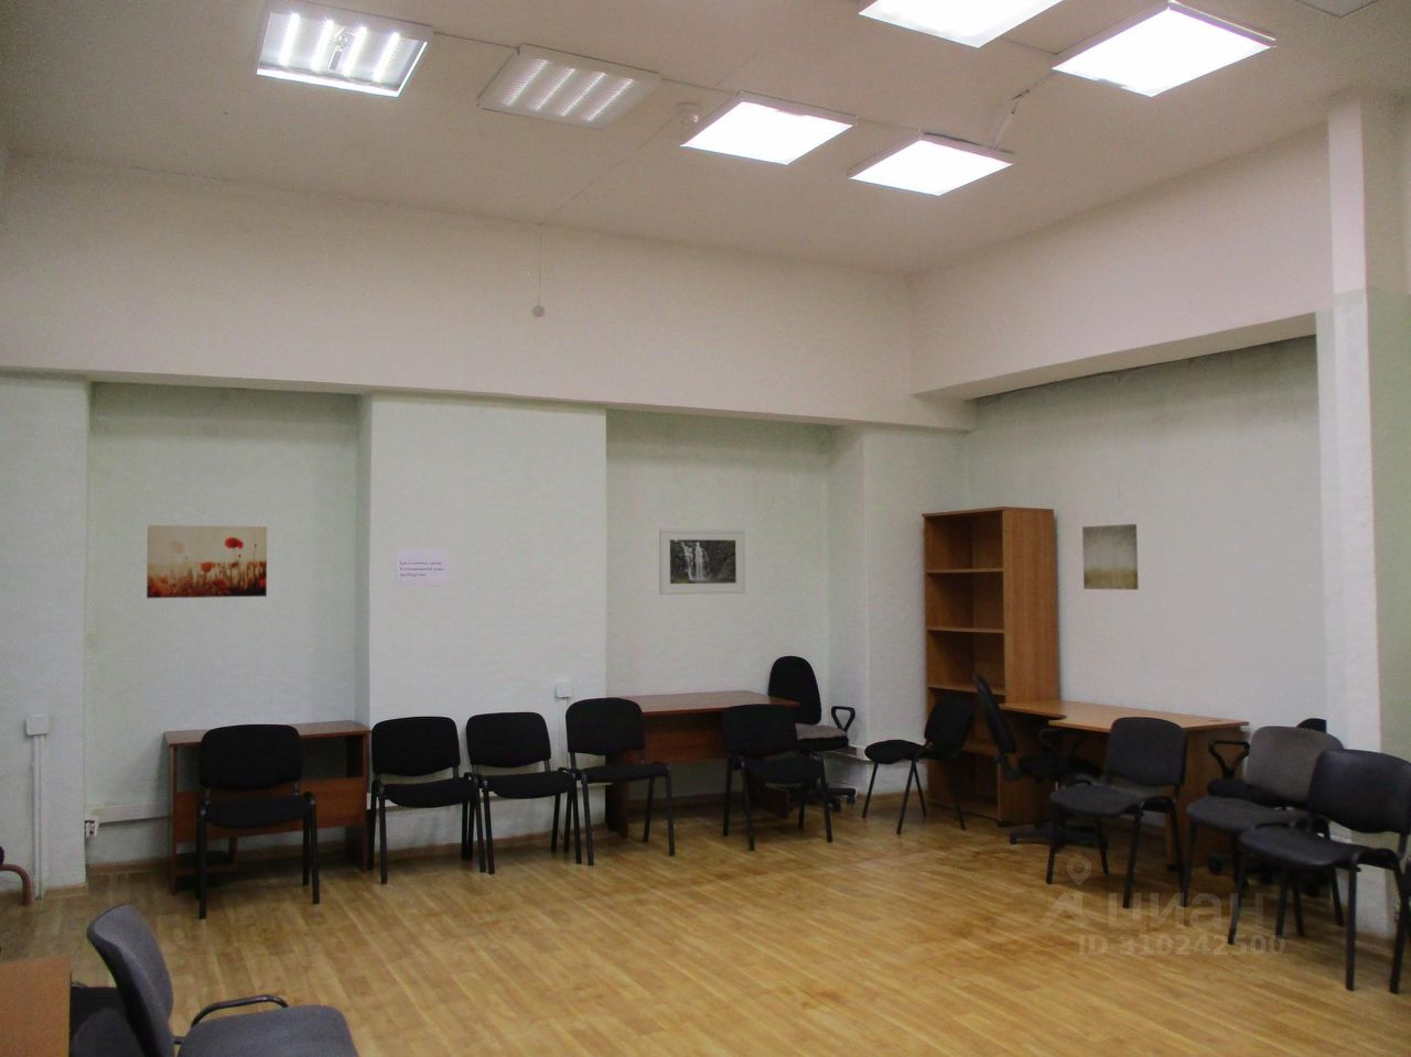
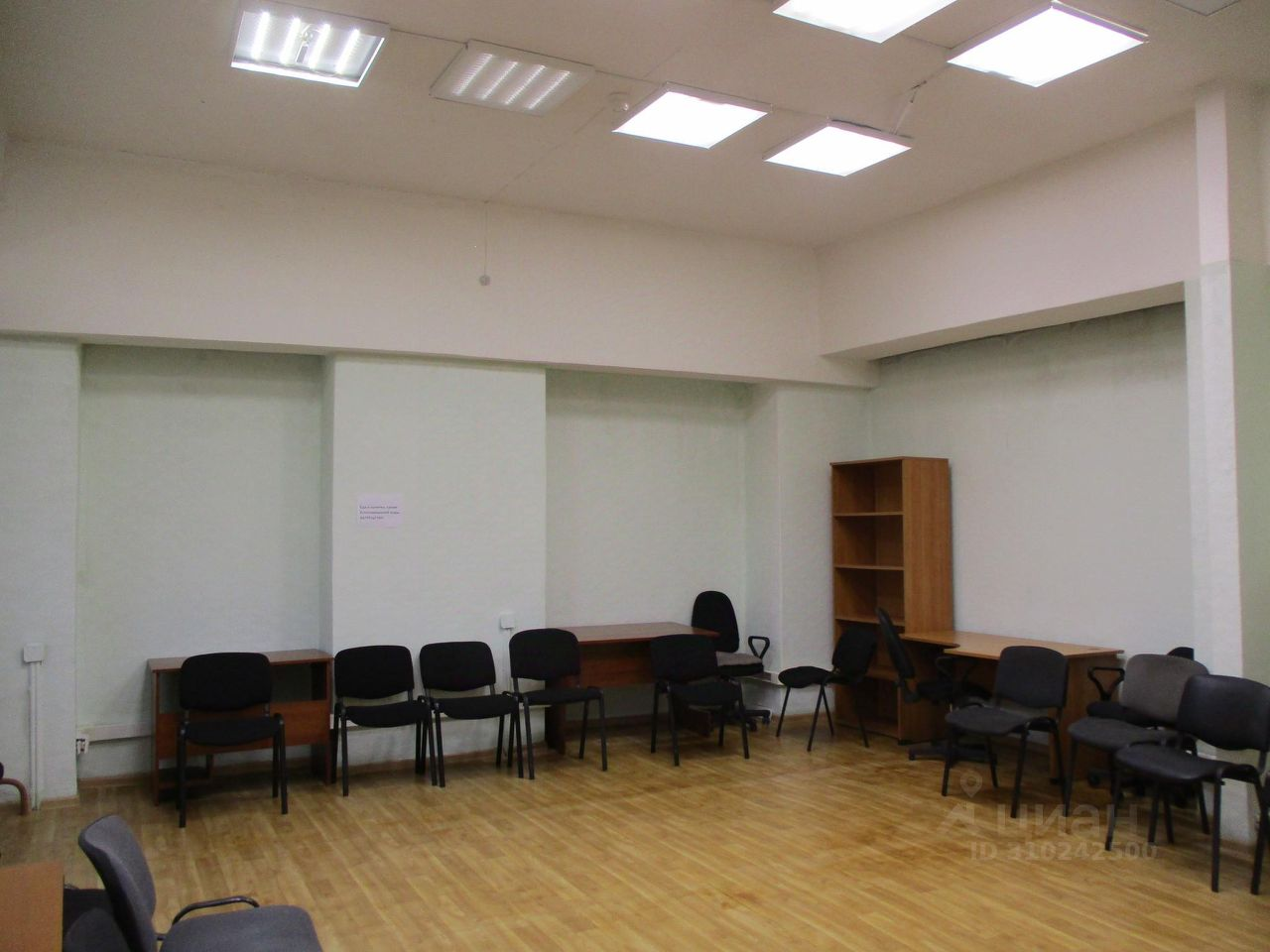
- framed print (702, 562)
- wall art (208, 562)
- wall art (1109, 557)
